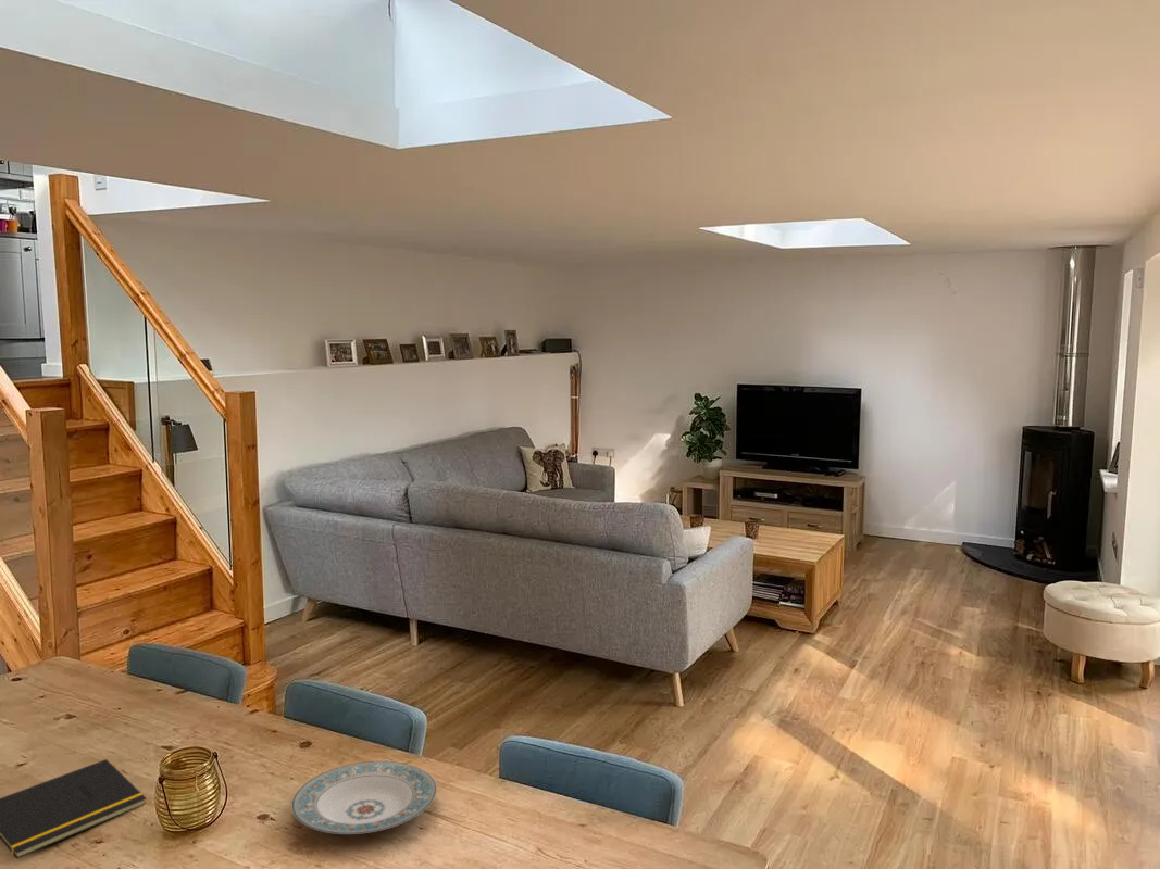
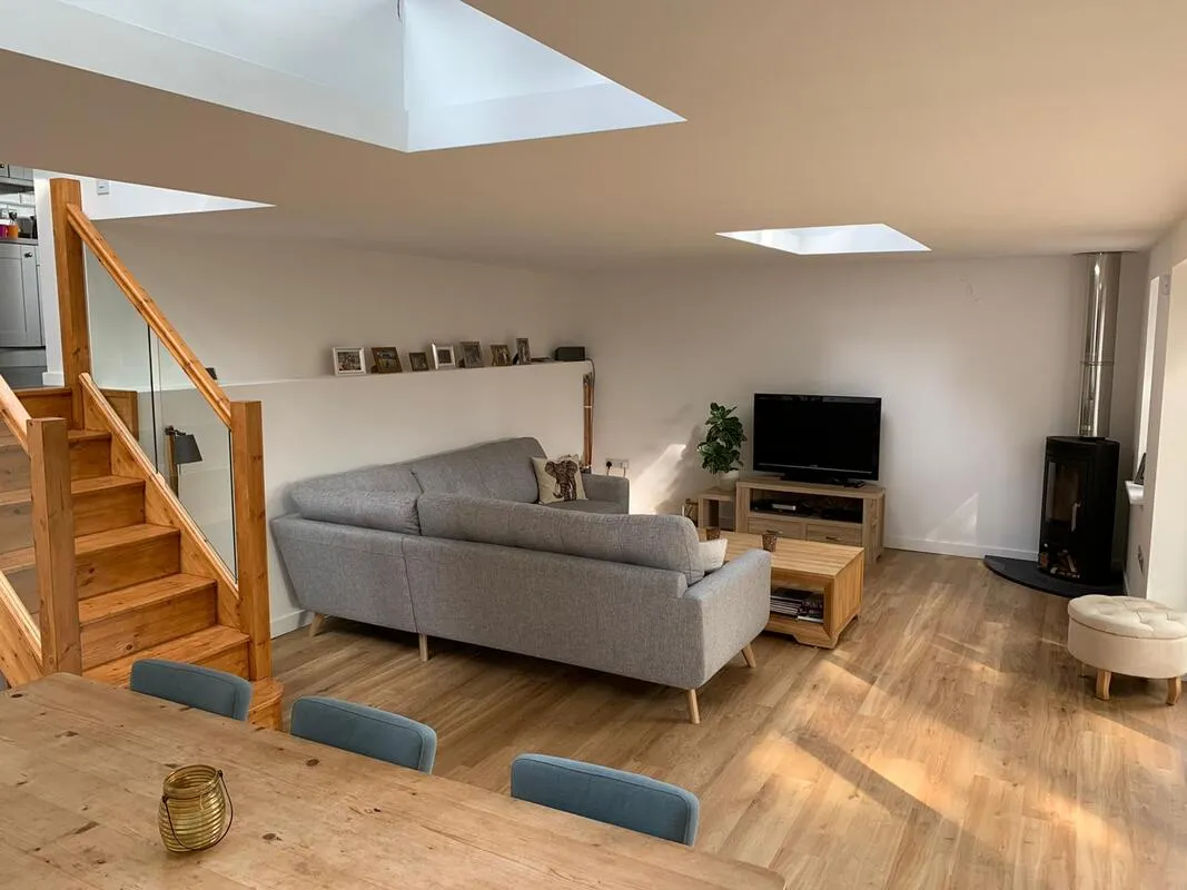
- notepad (64, 805)
- plate (365, 802)
